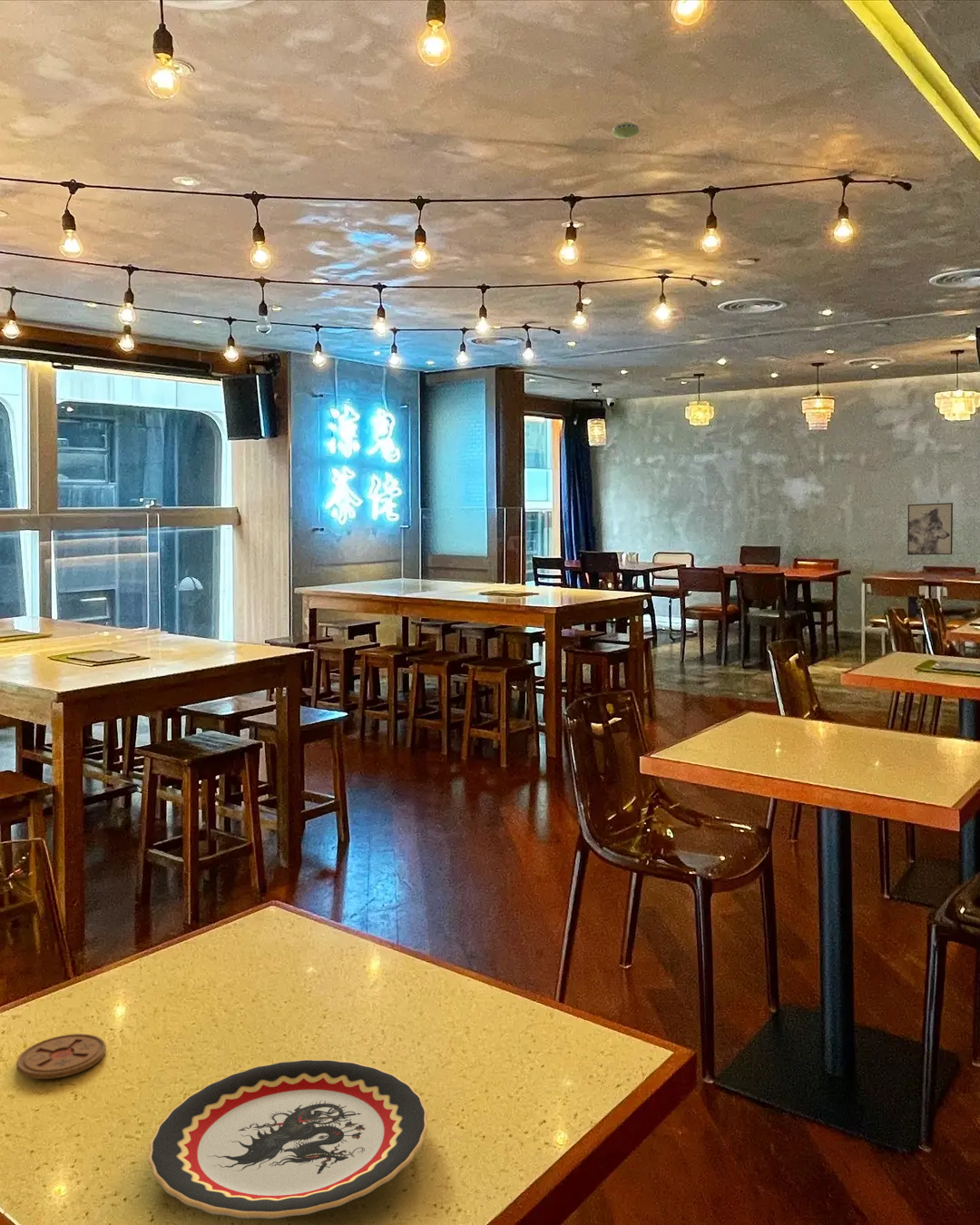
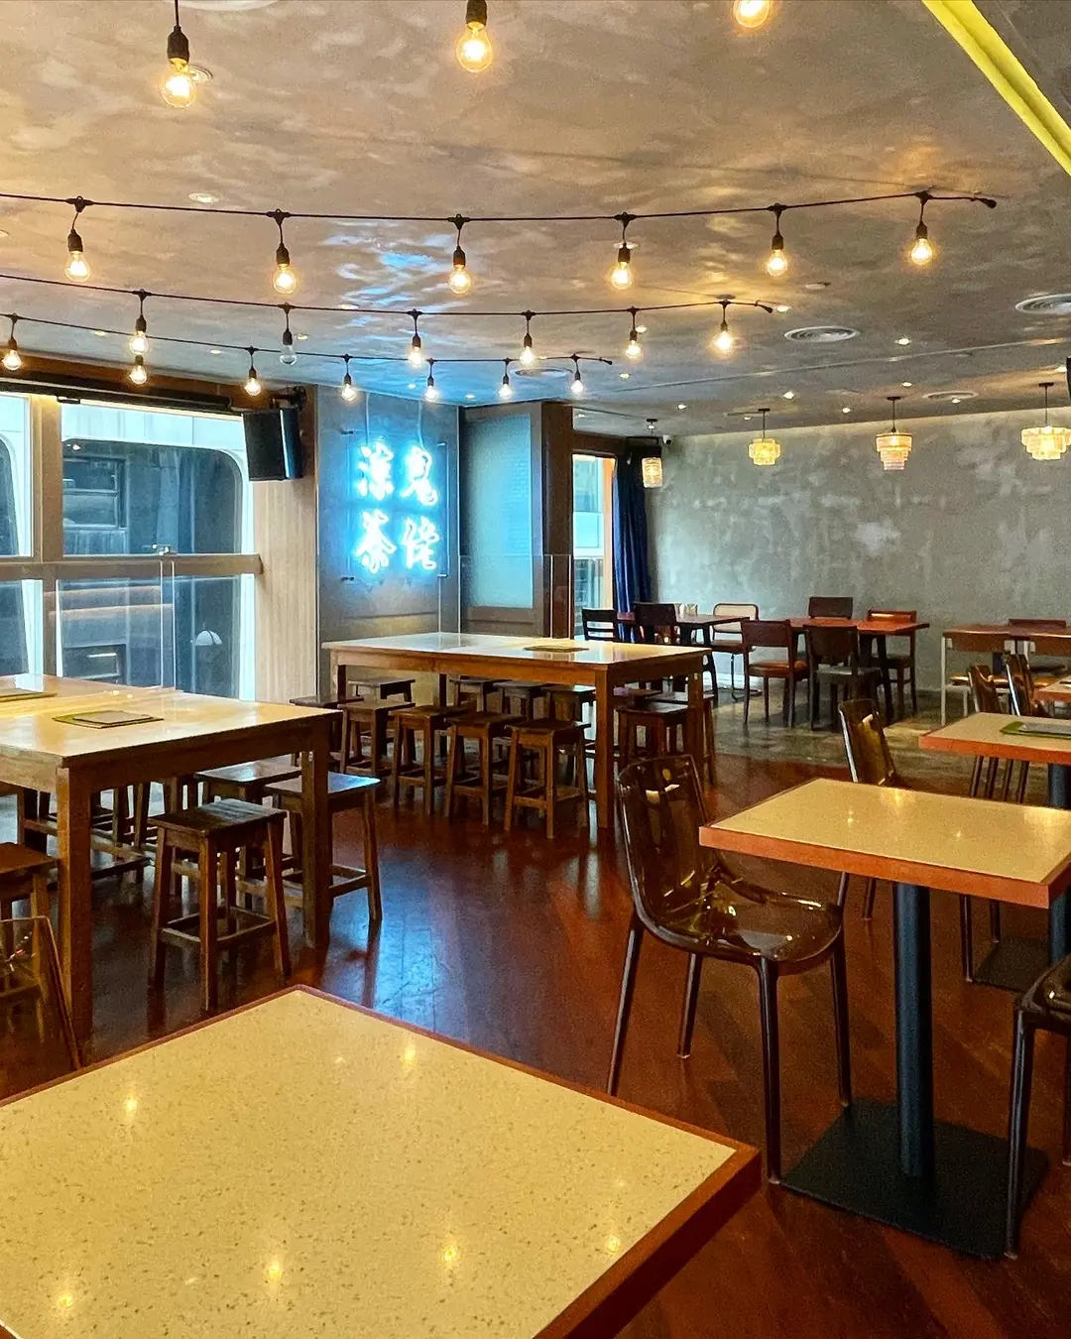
- coaster (62, 1055)
- smoke detector (625, 130)
- plate (292, 1137)
- wall art (929, 529)
